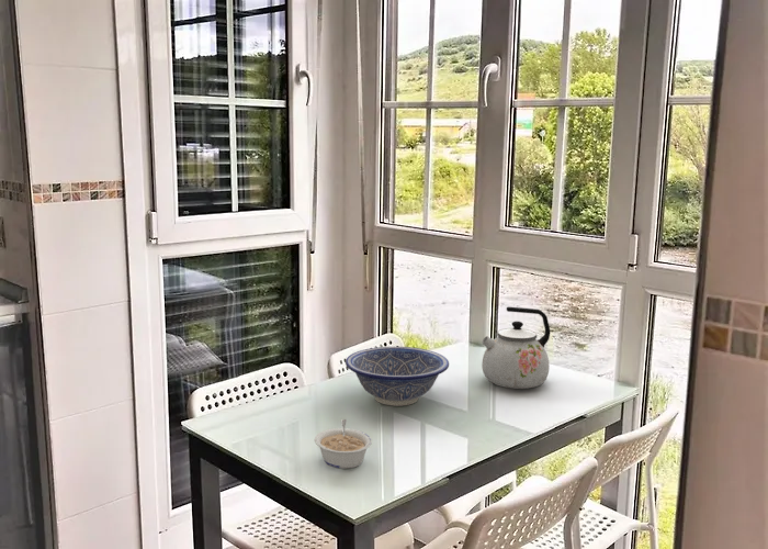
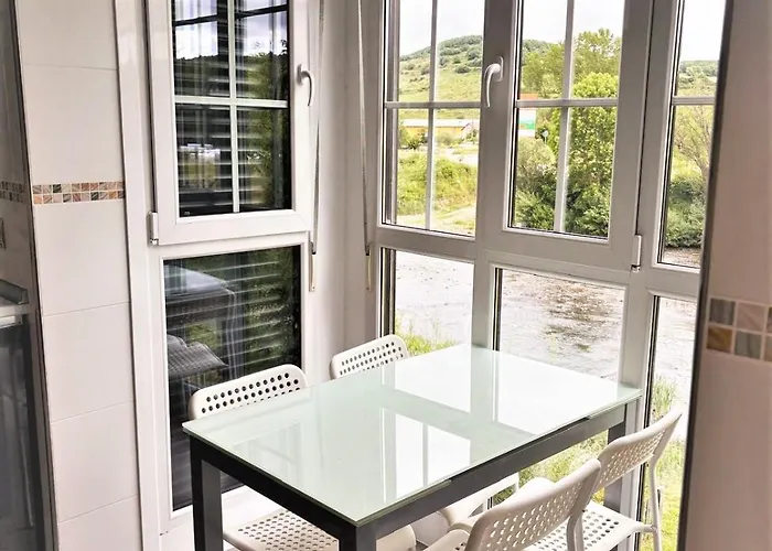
- kettle (516, 345)
- decorative bowl (396, 379)
- legume (341, 447)
